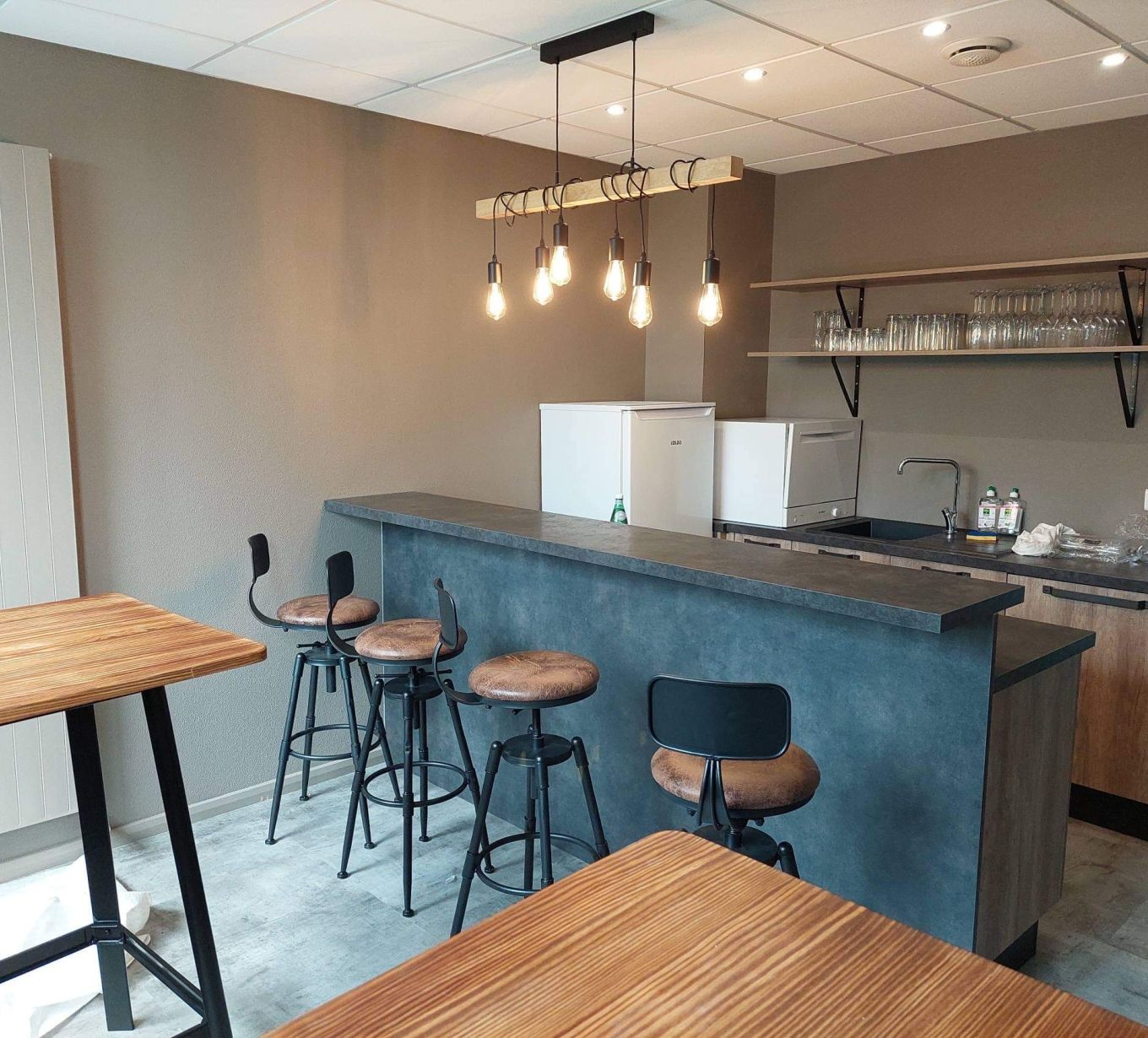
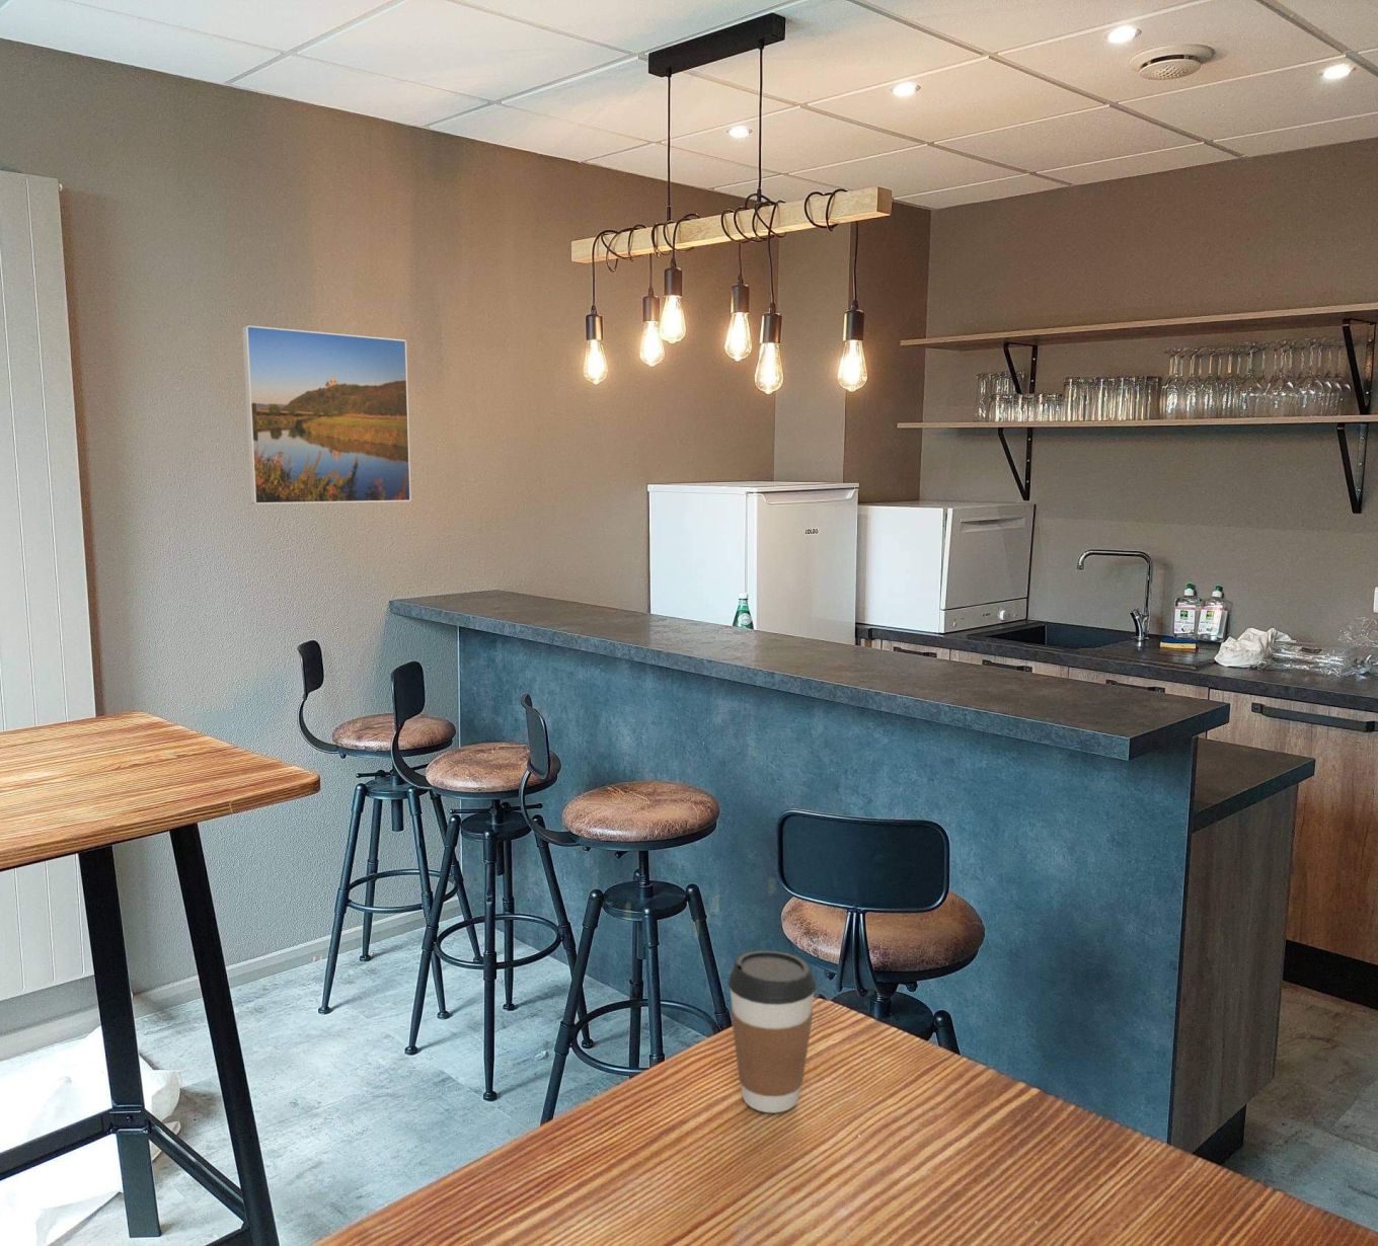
+ coffee cup (771, 1031)
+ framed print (331, 419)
